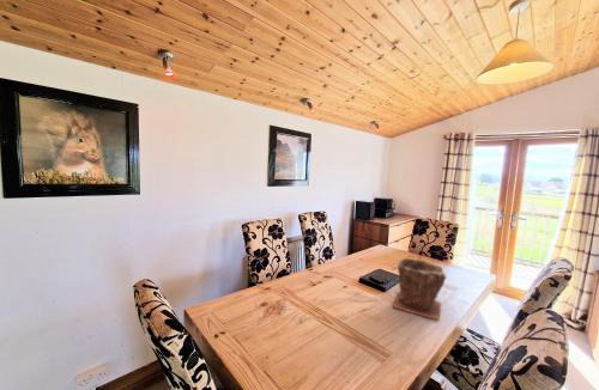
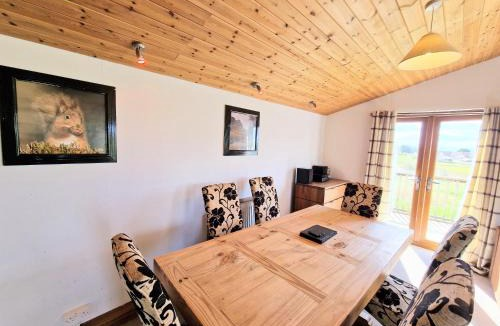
- plant pot (419, 284)
